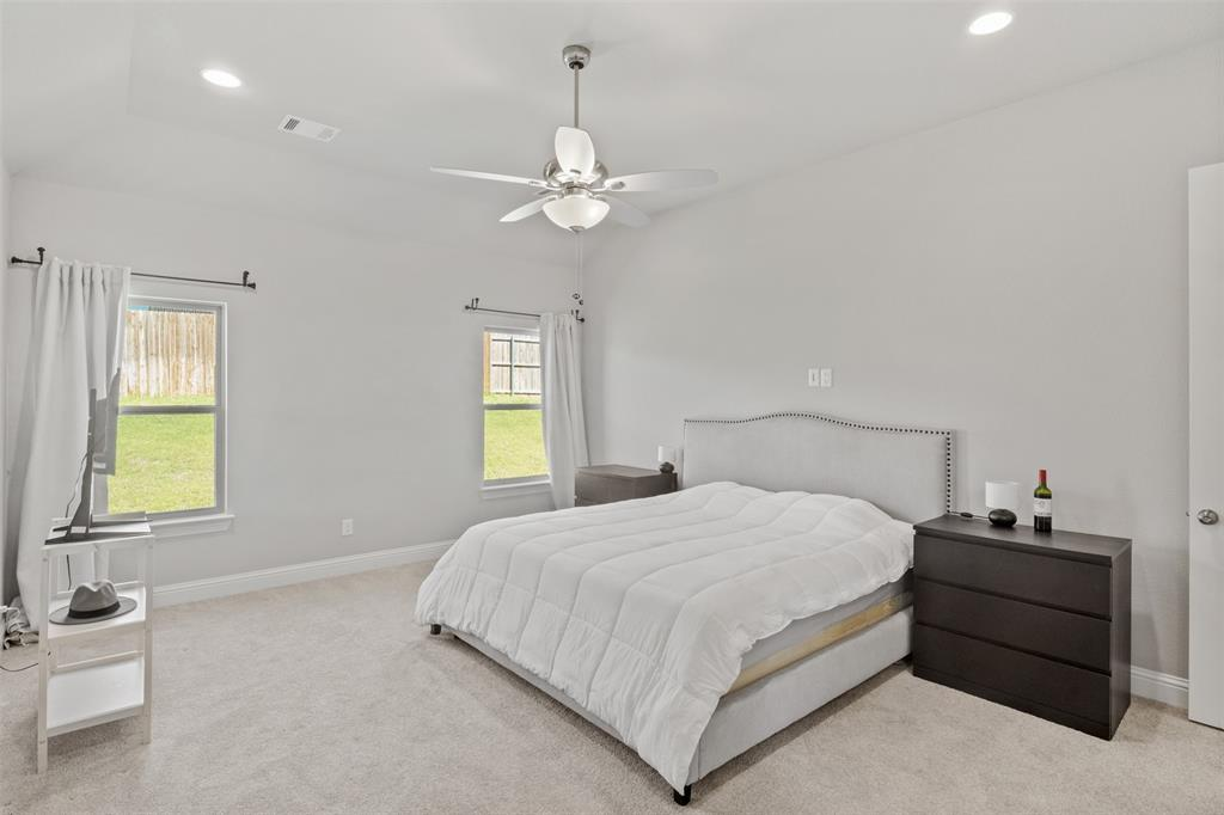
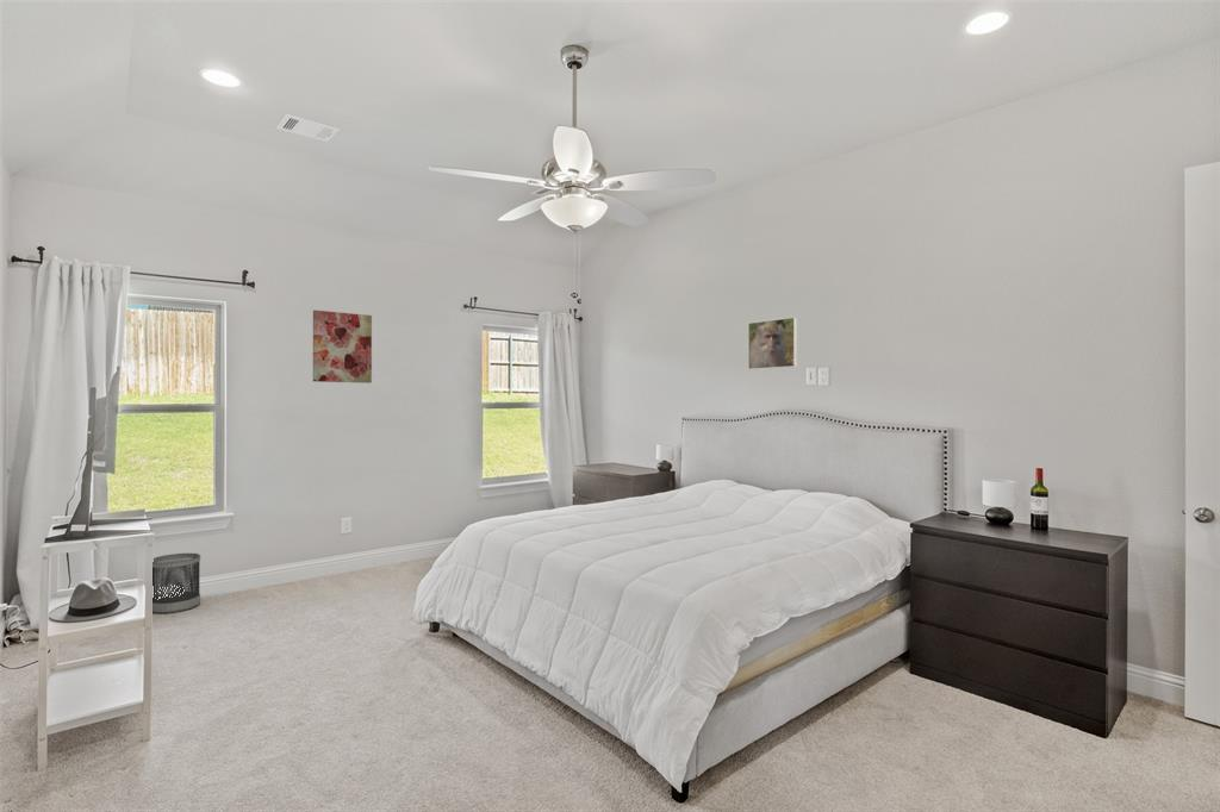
+ wall art (342, 346)
+ wastebasket (175, 582)
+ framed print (771, 344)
